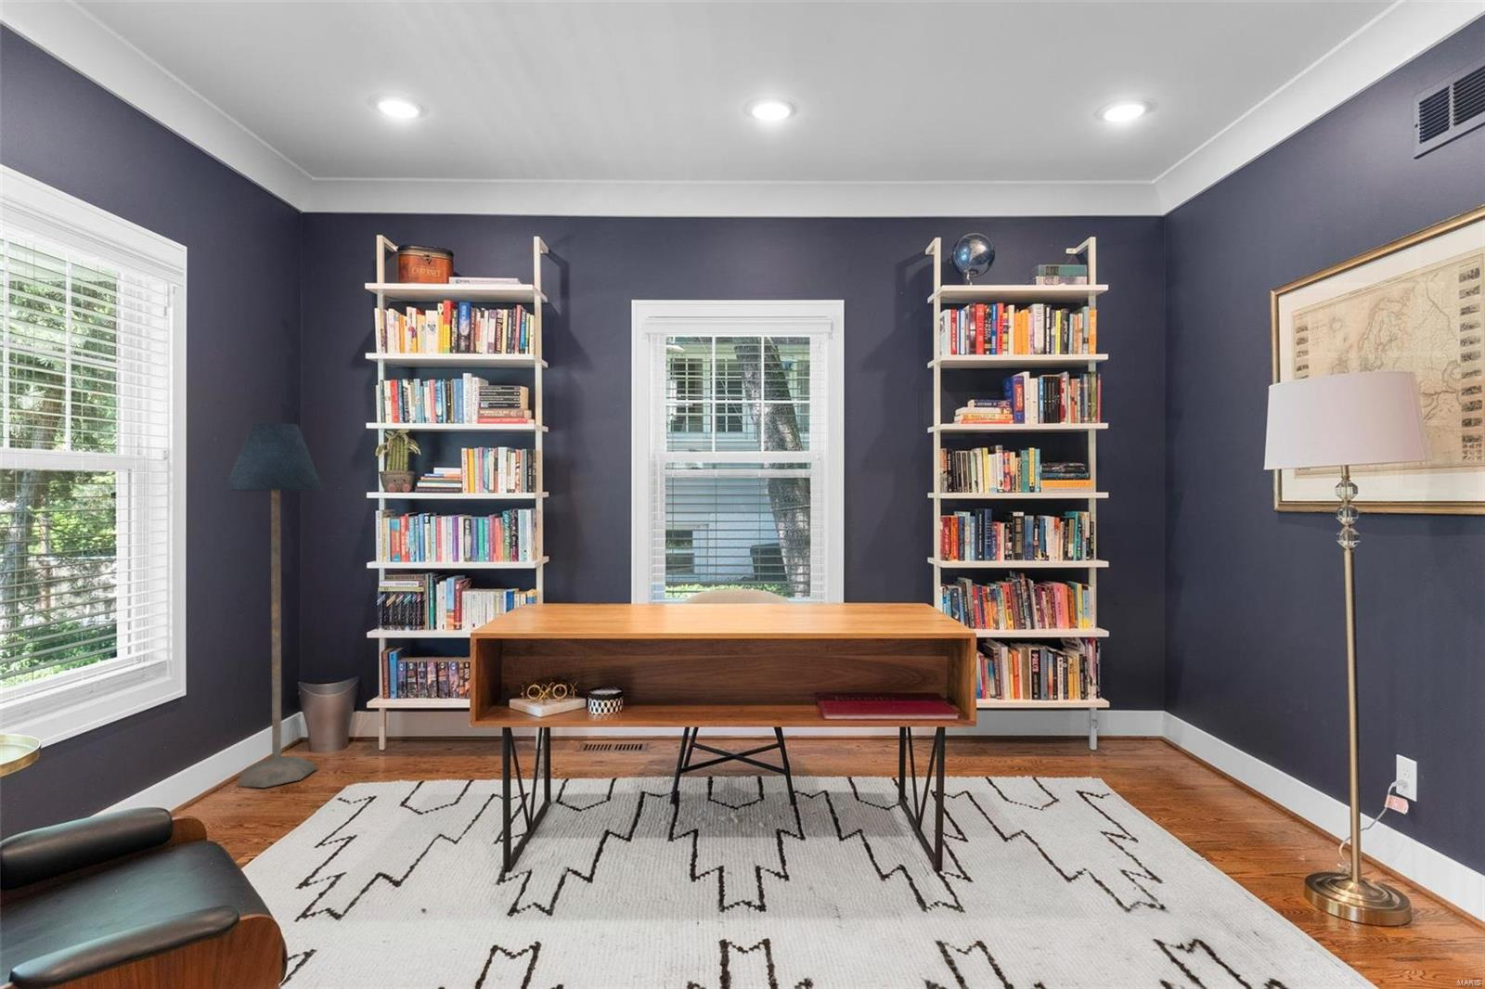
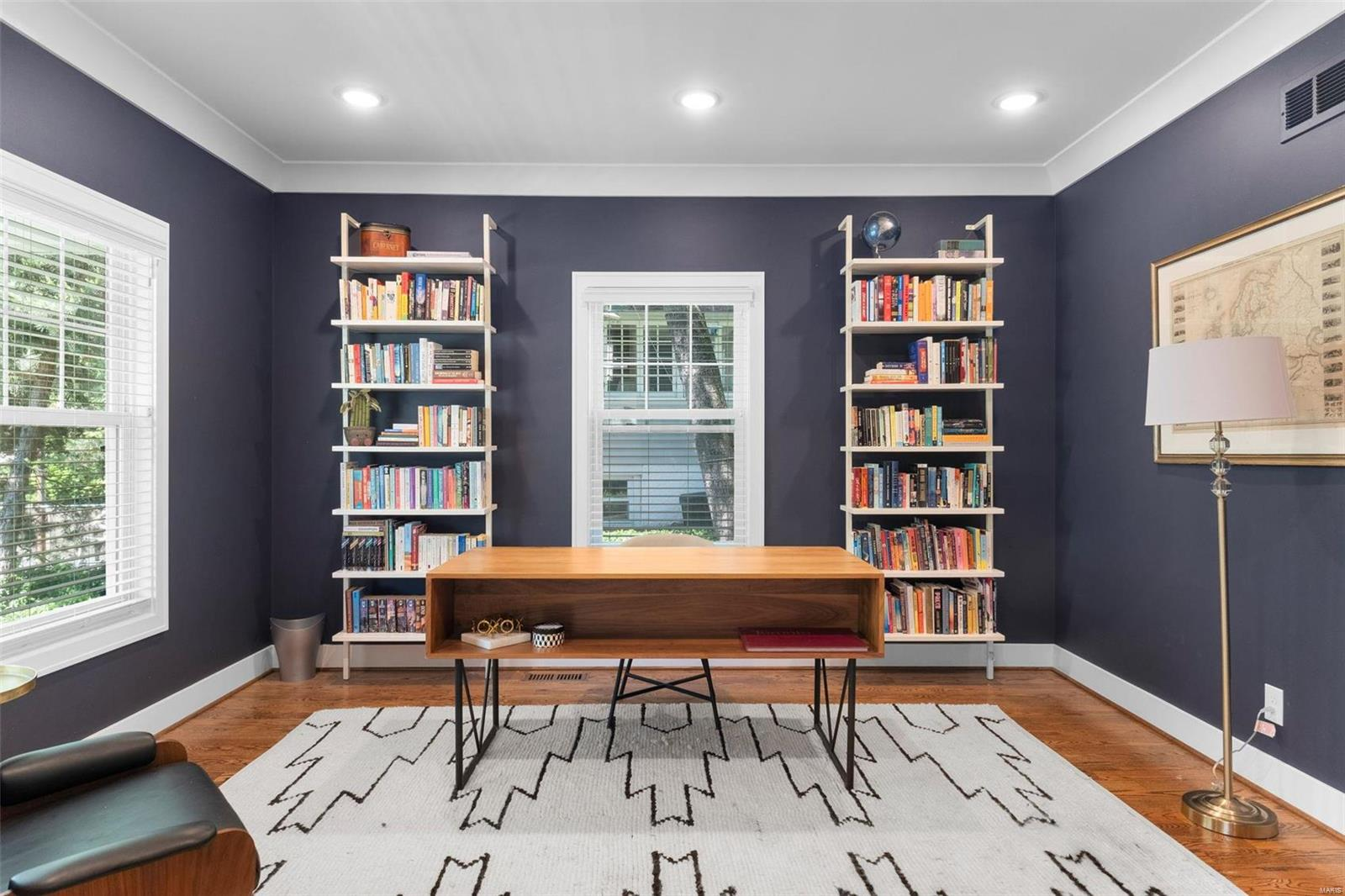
- floor lamp (276, 598)
